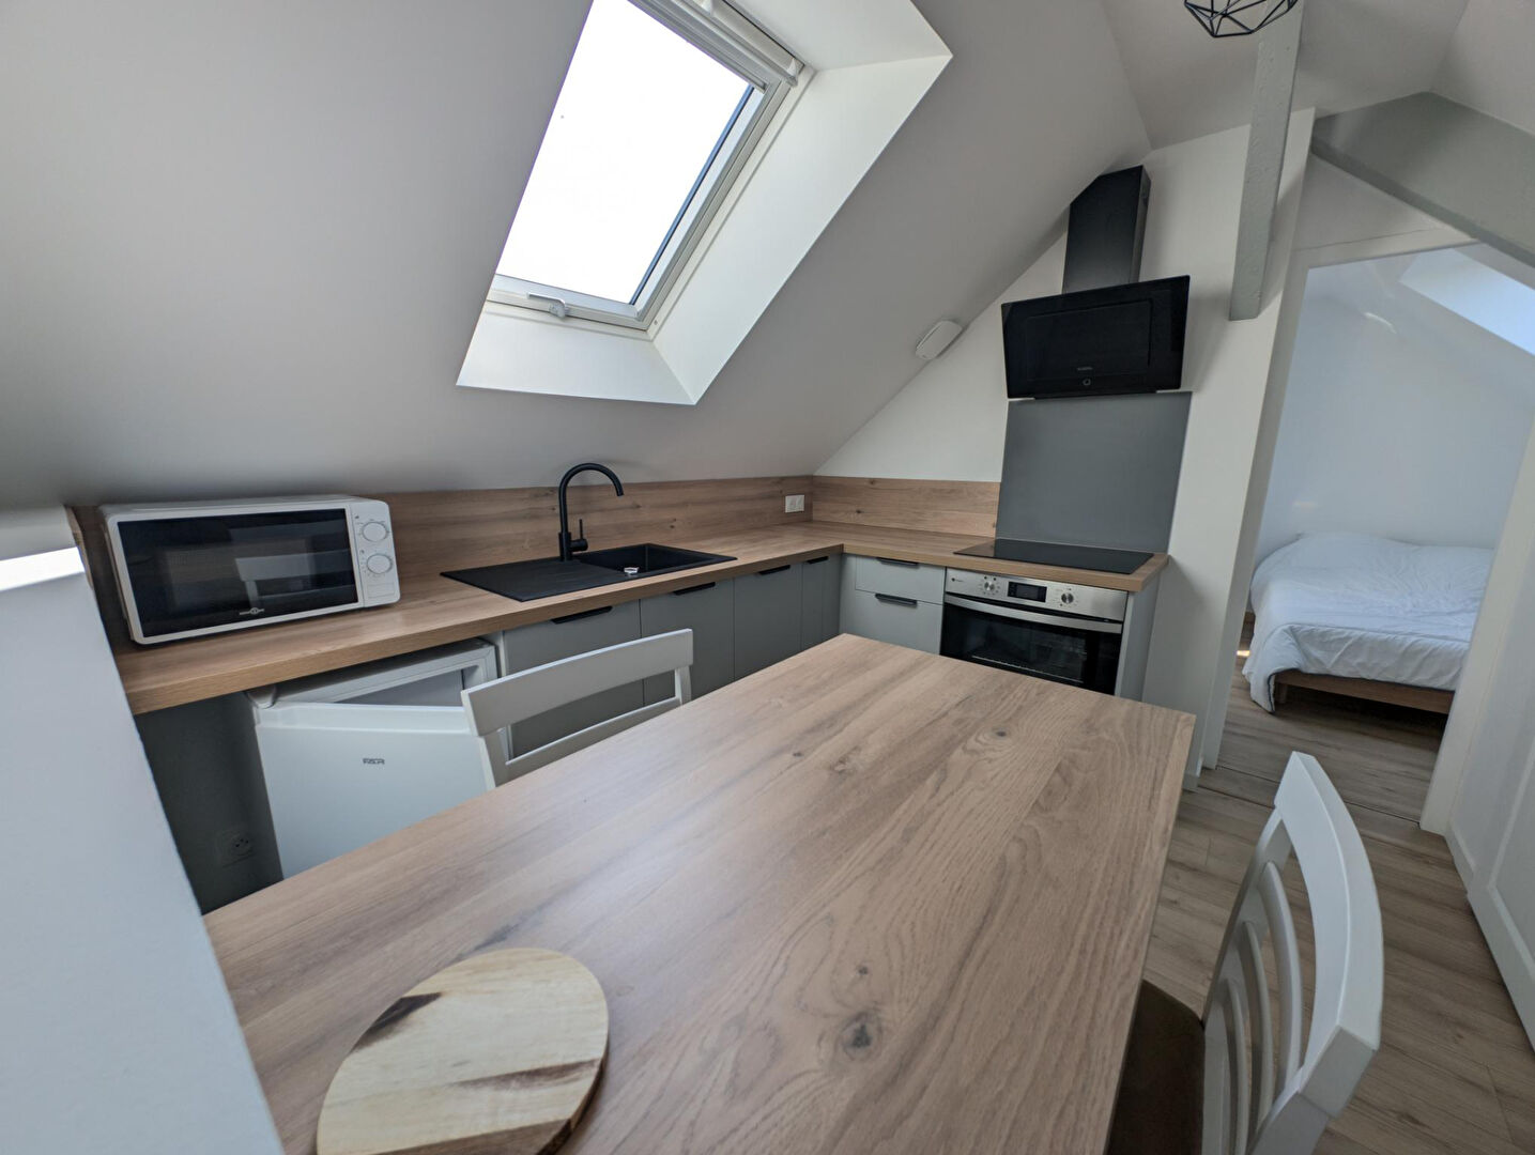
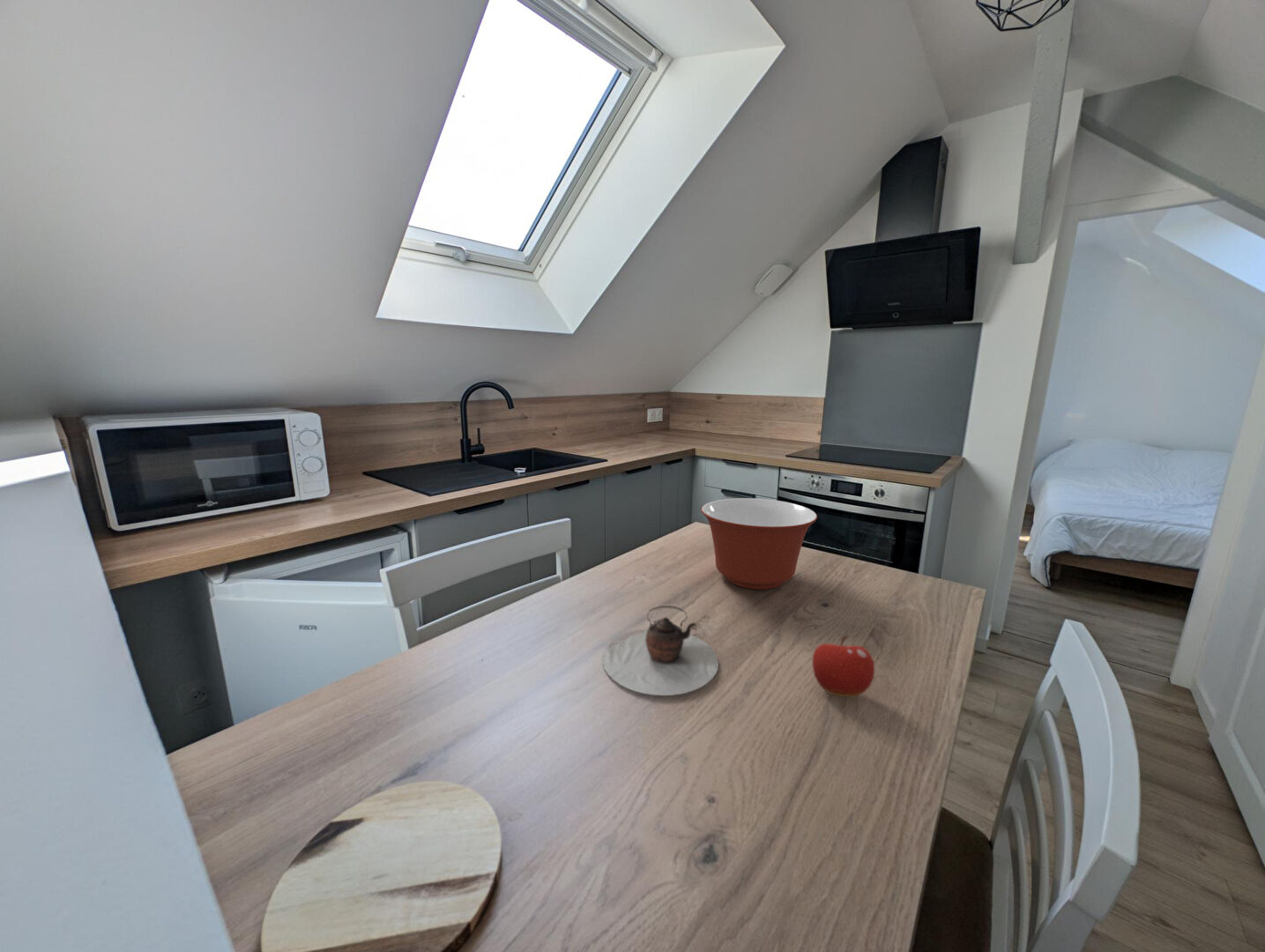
+ teapot (660, 634)
+ mixing bowl (755, 545)
+ fruit (842, 666)
